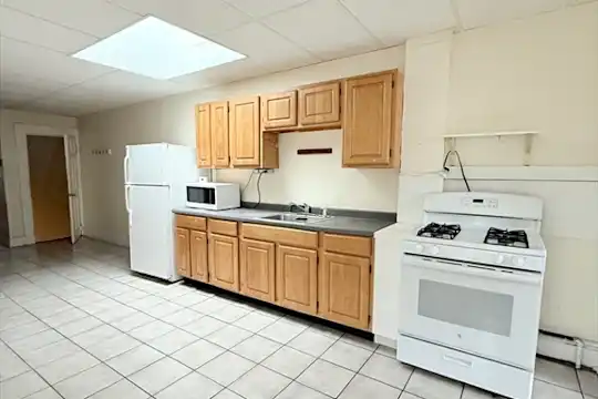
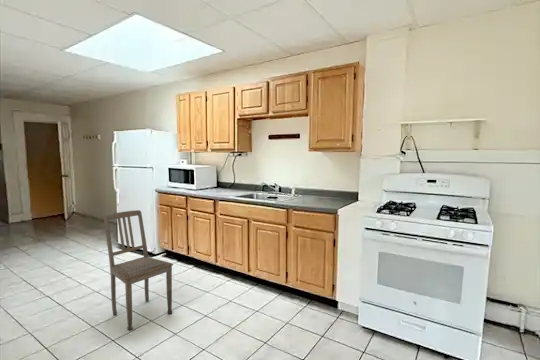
+ dining chair (138, 265)
